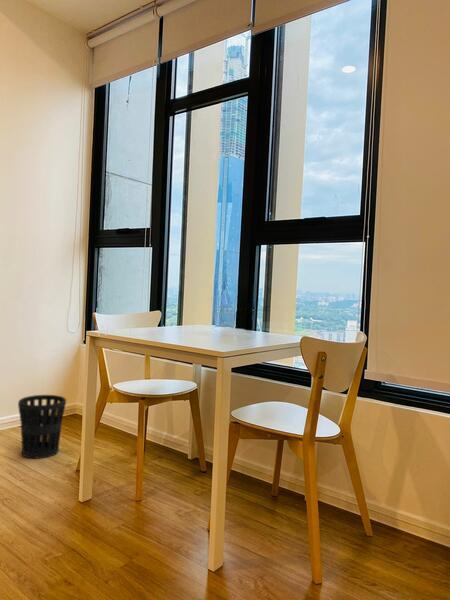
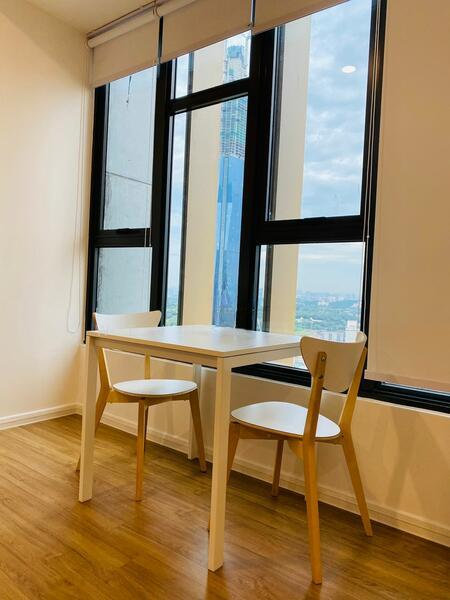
- wastebasket (41, 426)
